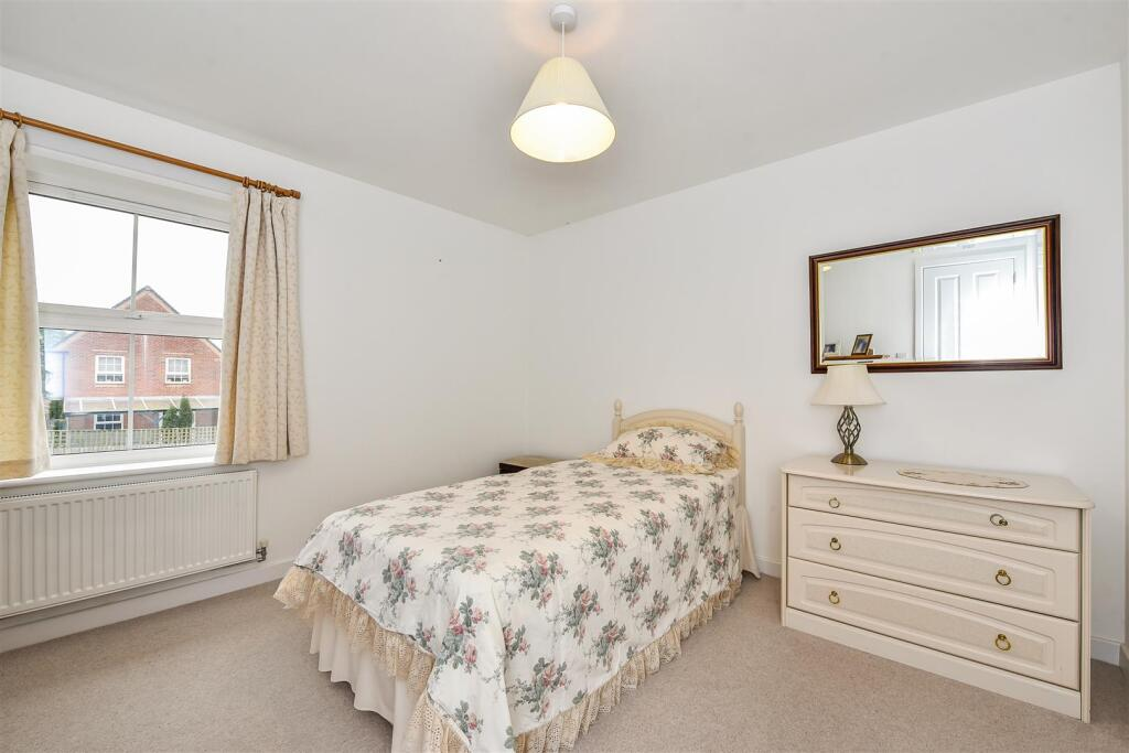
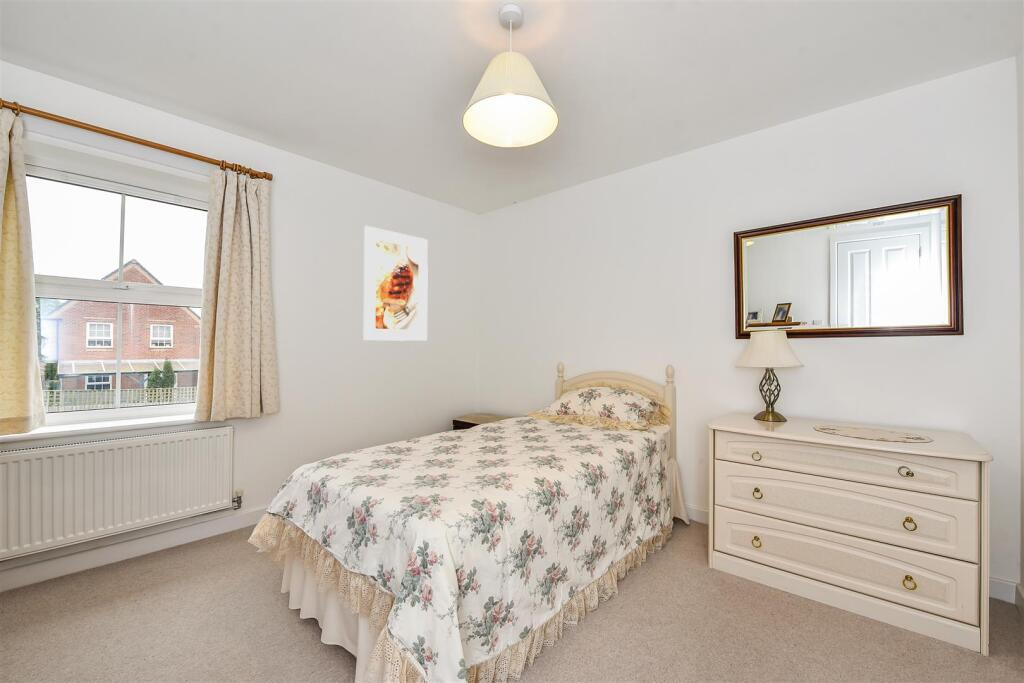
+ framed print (397, 286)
